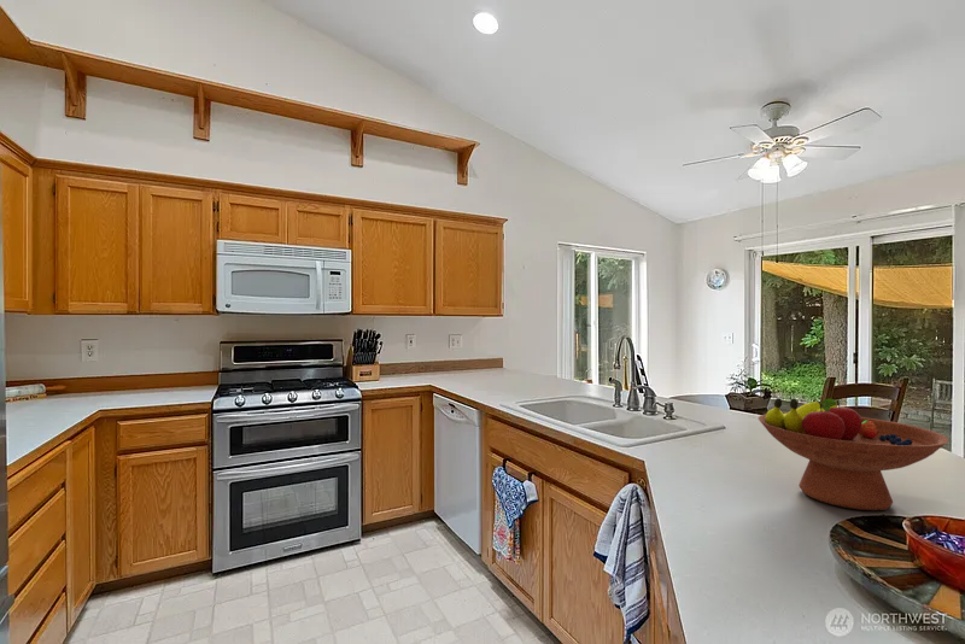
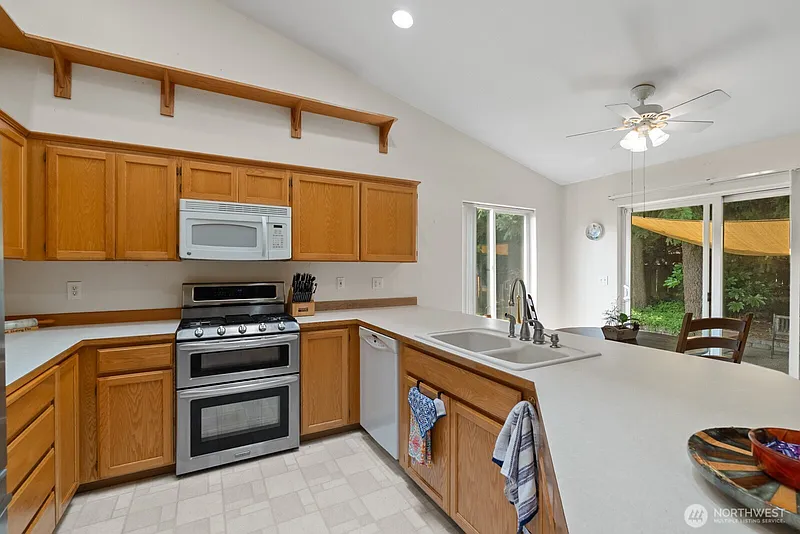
- fruit bowl (843, 447)
